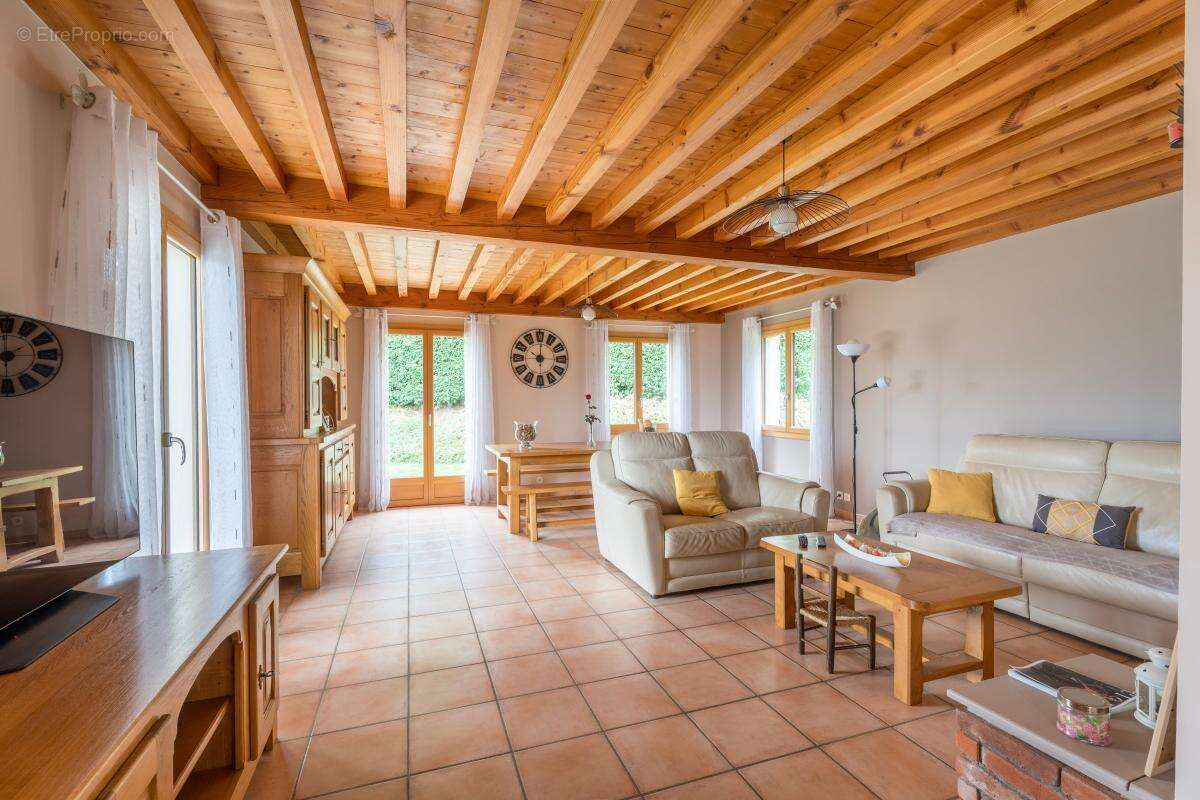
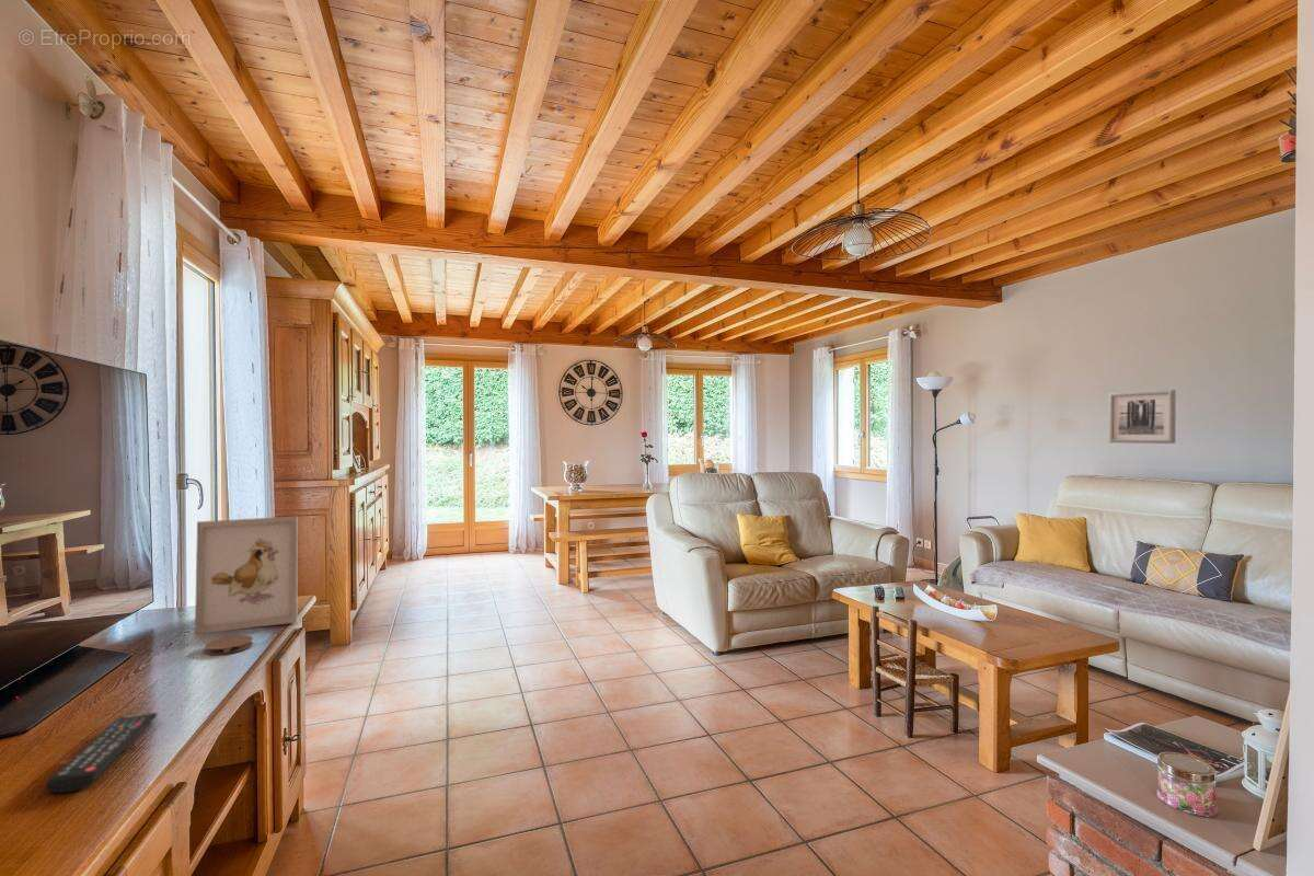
+ remote control (107, 748)
+ picture frame (253, 566)
+ coaster (229, 644)
+ wall art (1140, 417)
